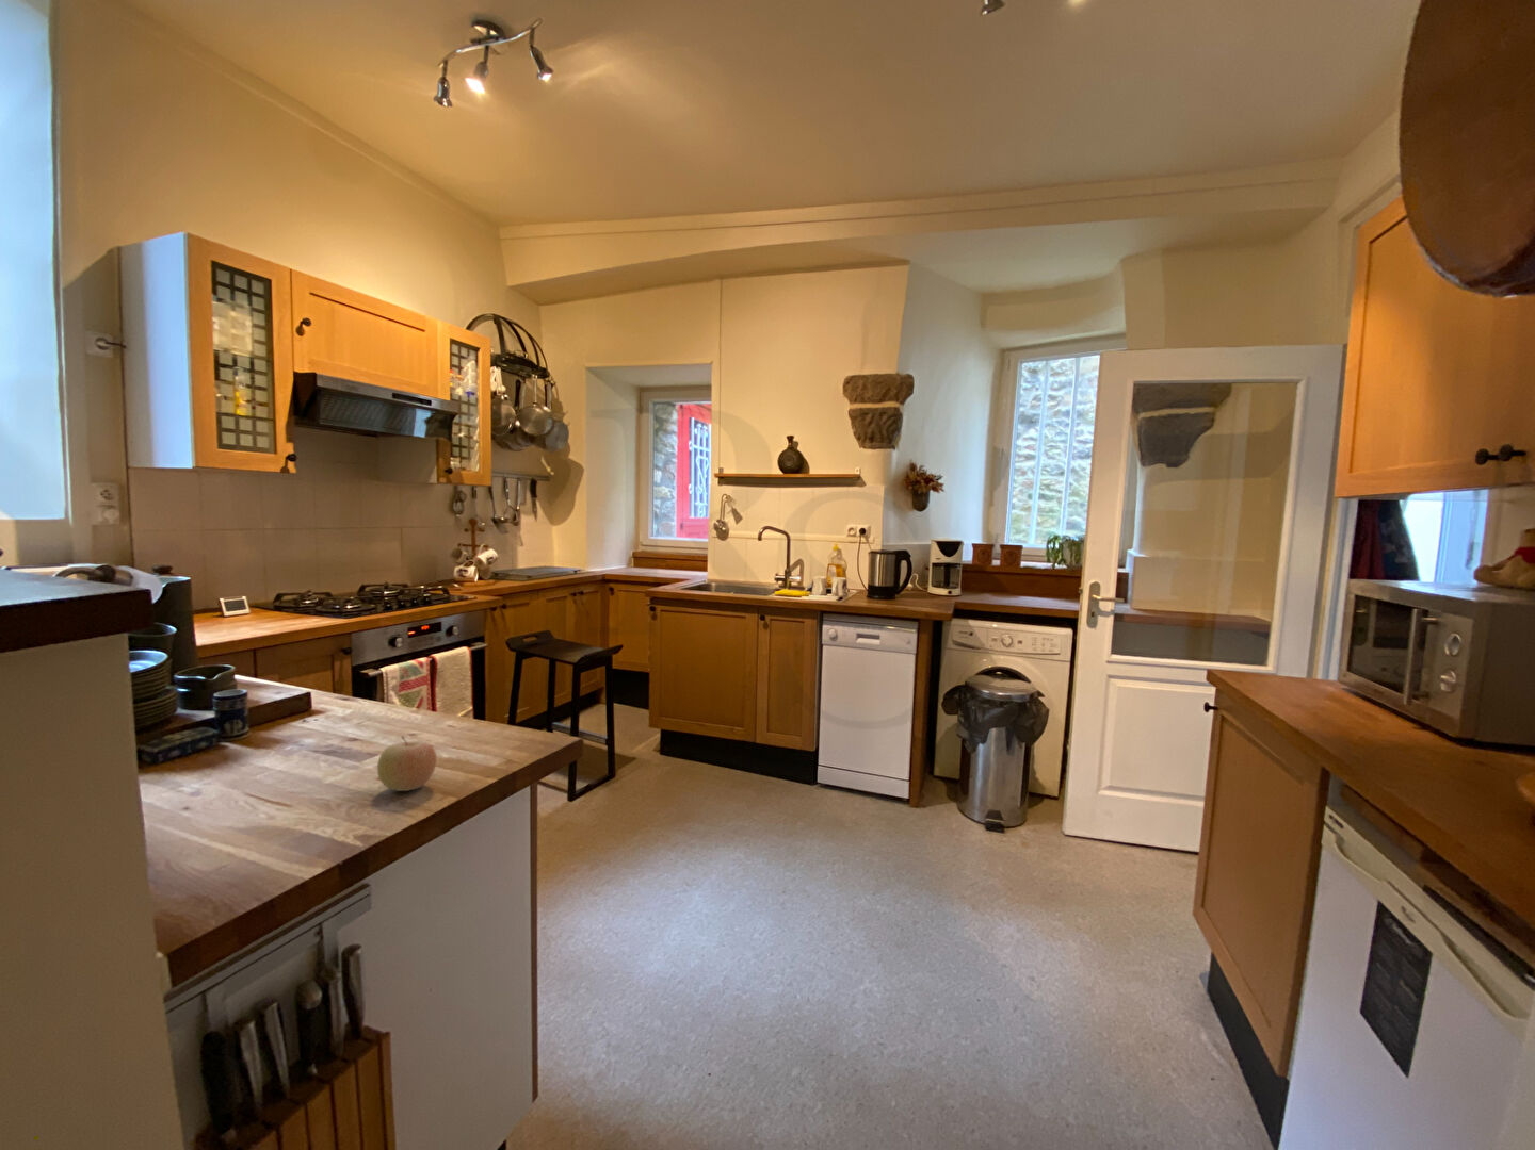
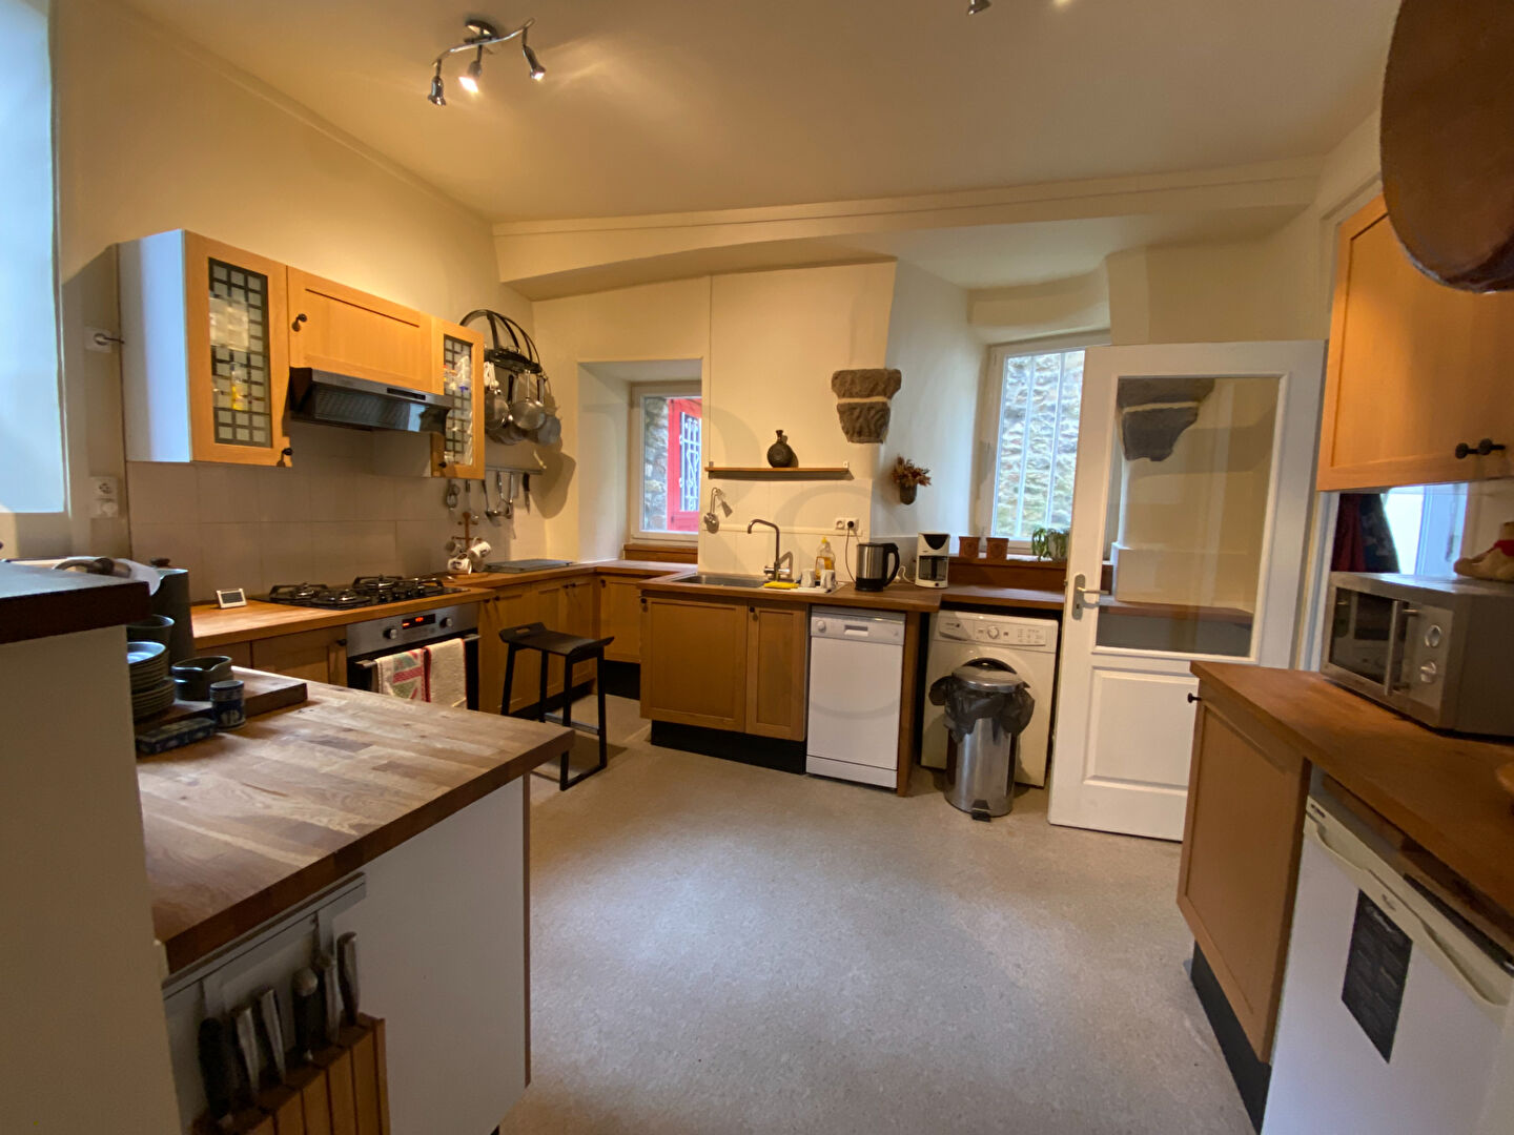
- fruit (407, 761)
